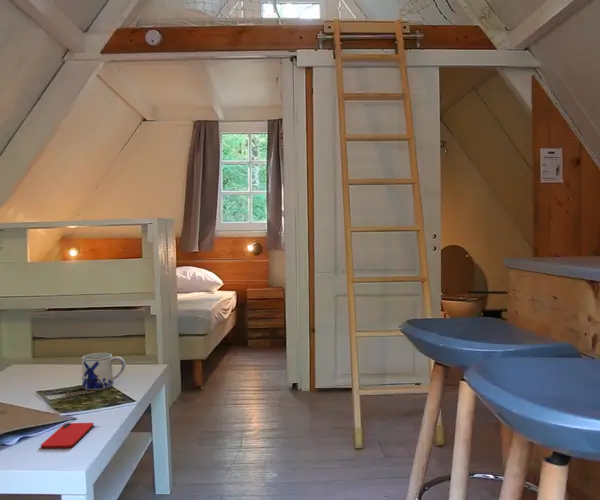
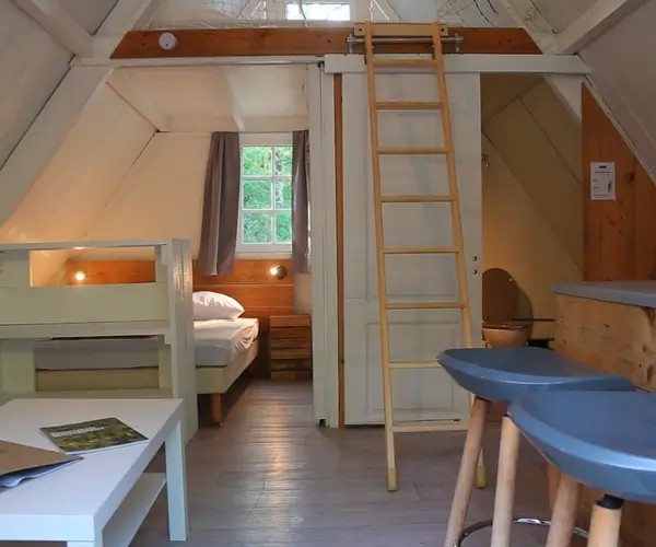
- smartphone (68, 434)
- mug (101, 370)
